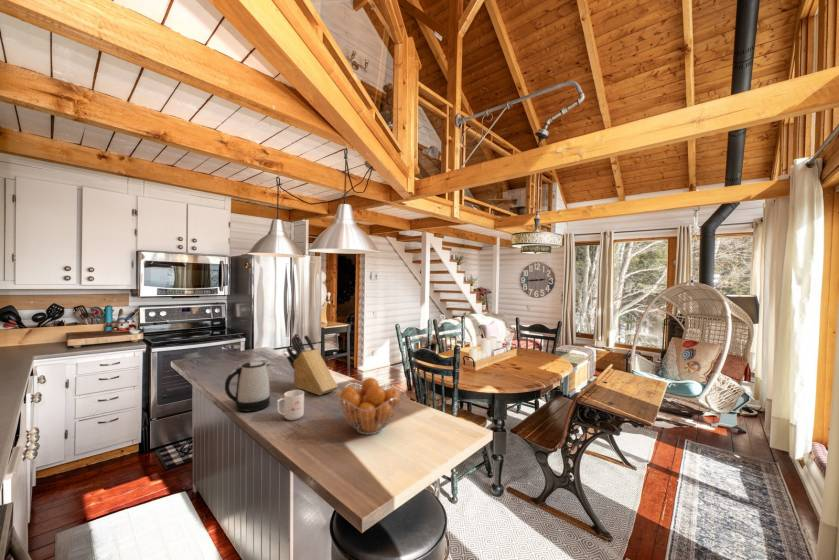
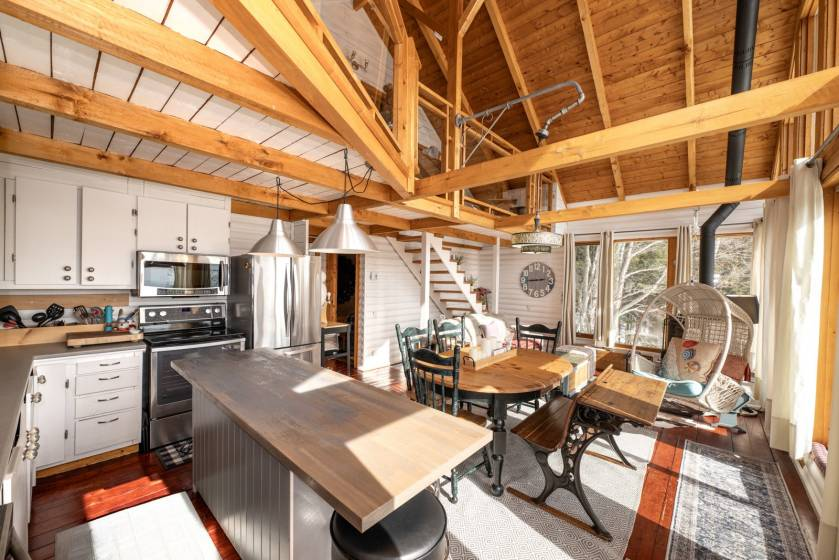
- kettle (248, 385)
- knife block (310, 361)
- mug (290, 405)
- fruit basket (369, 404)
